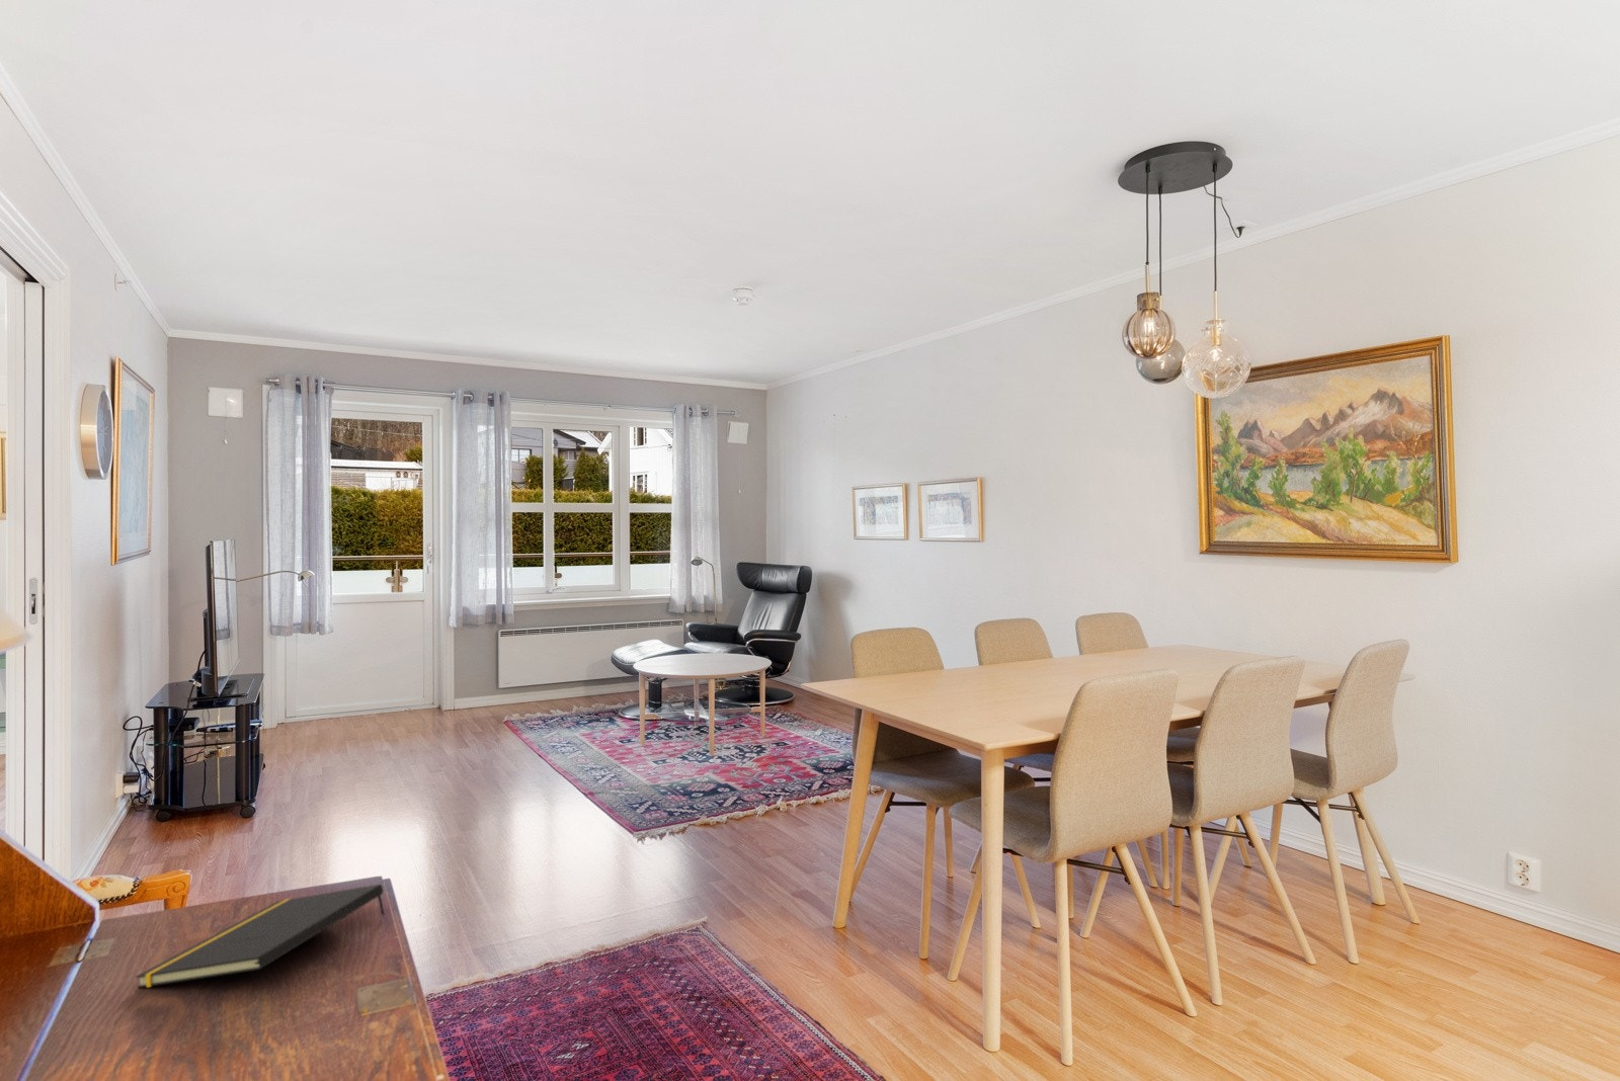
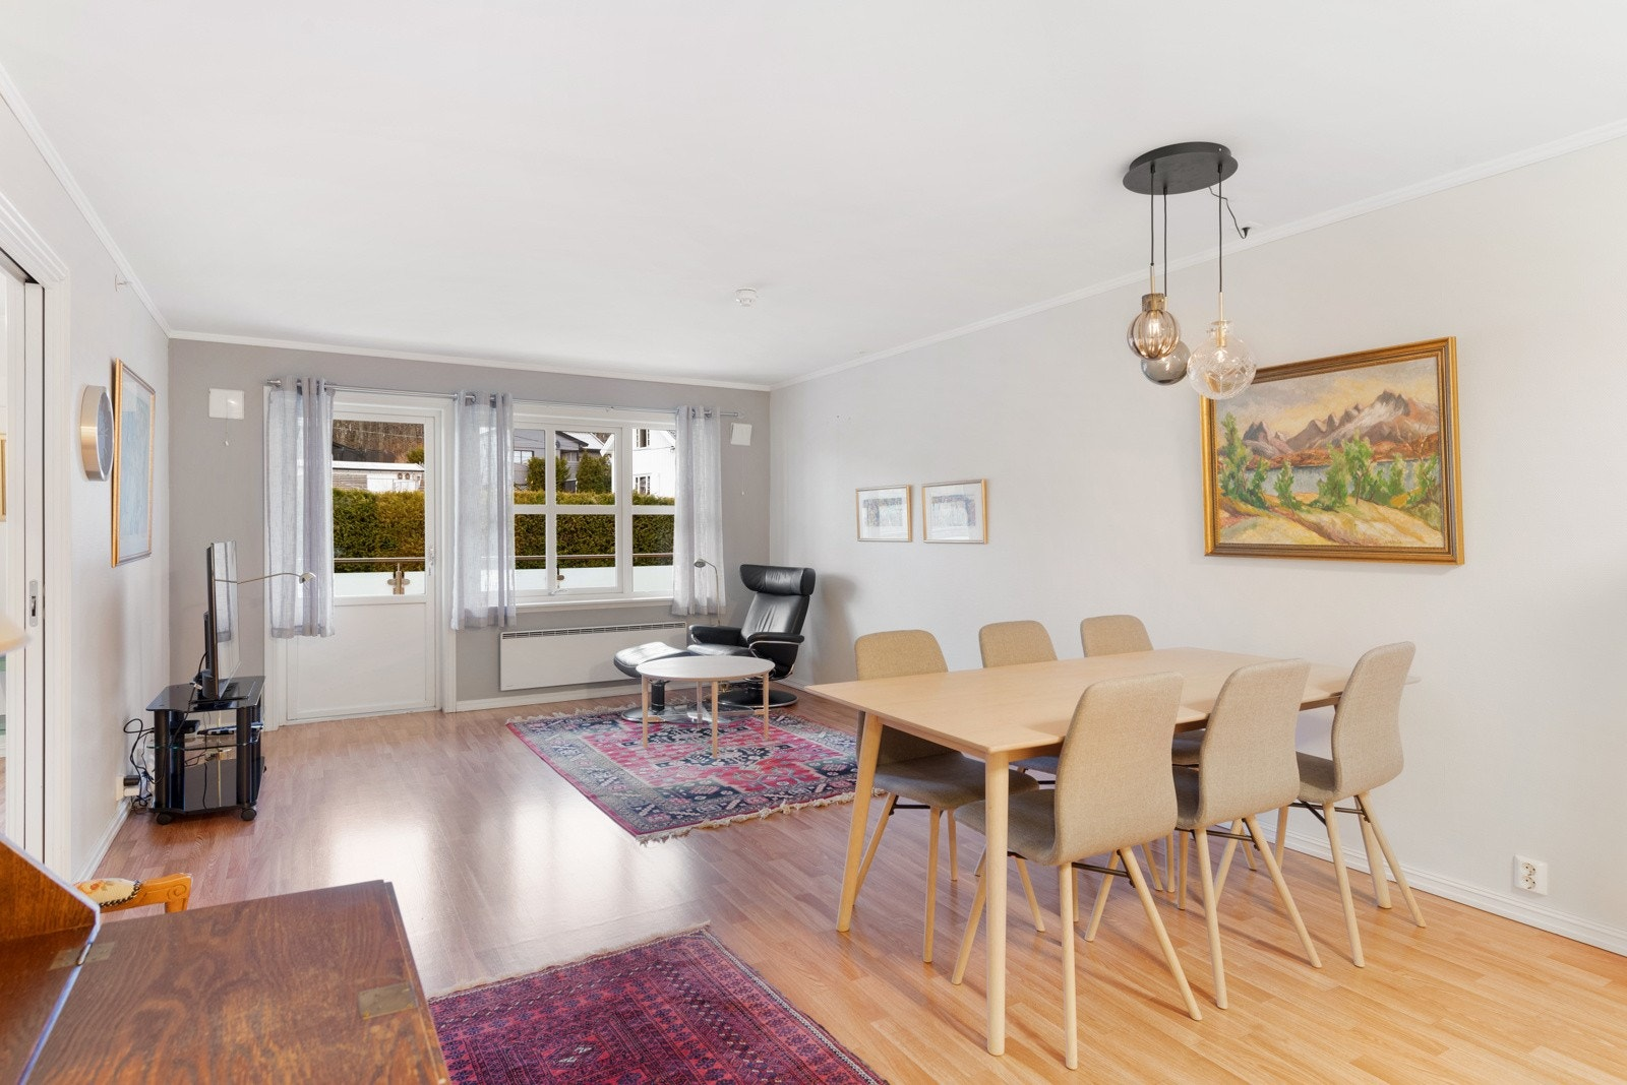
- notepad (269, 931)
